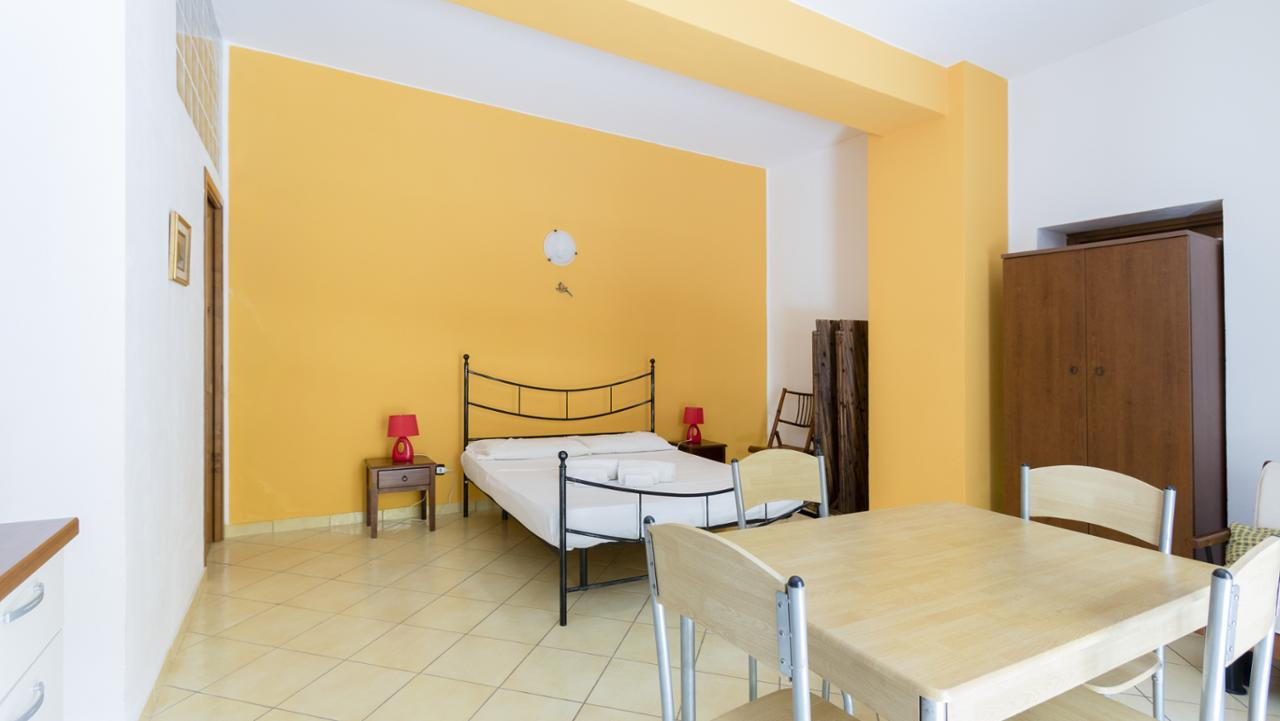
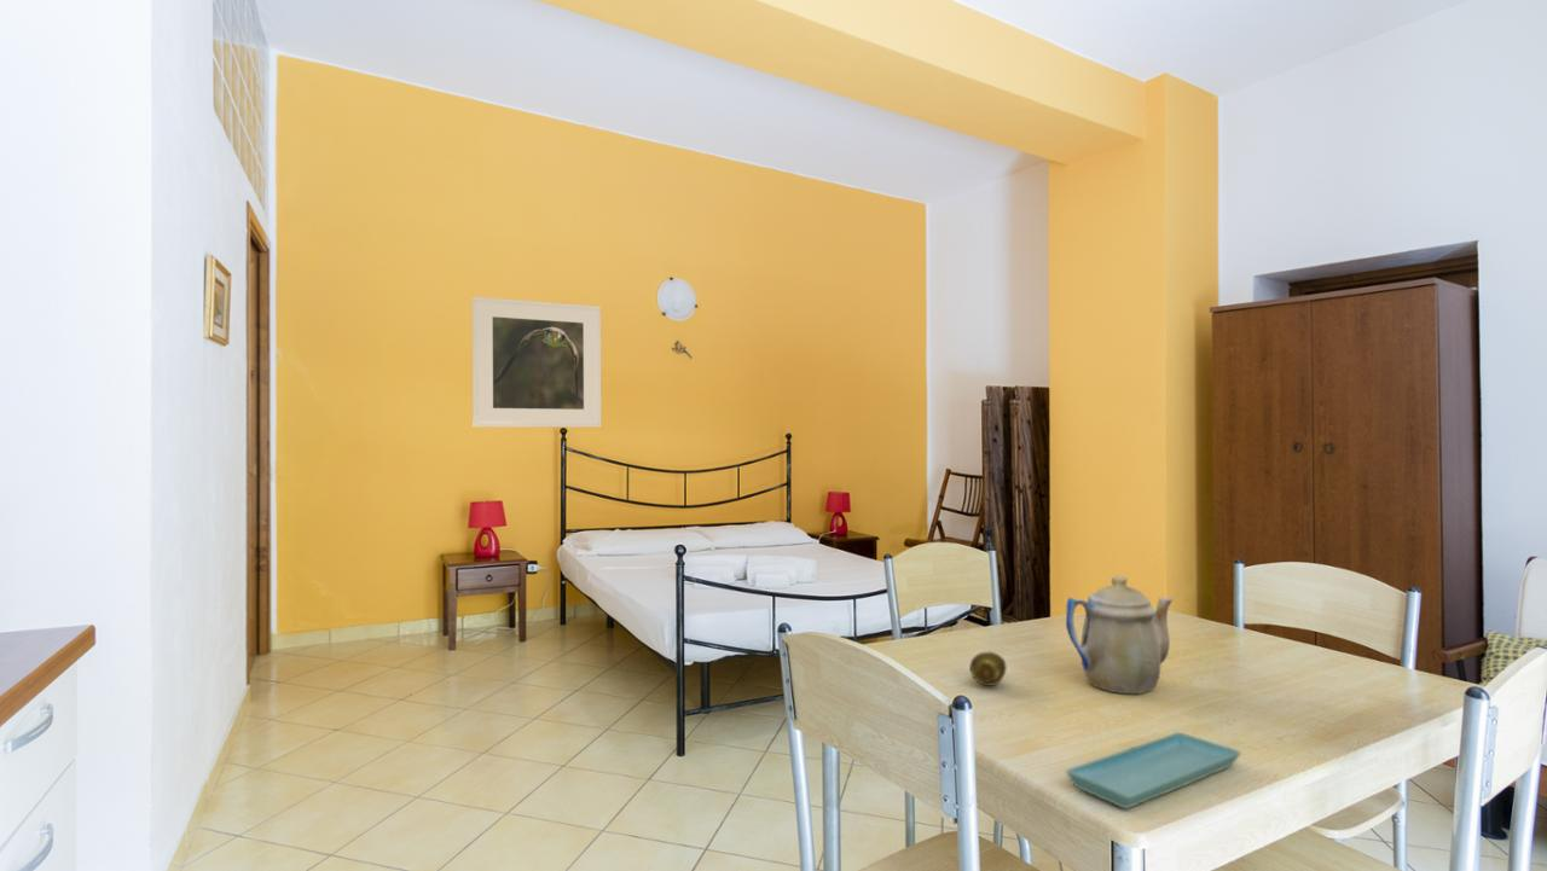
+ fruit (987, 668)
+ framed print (539, 364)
+ teapot (1119, 629)
+ saucer (1155, 767)
